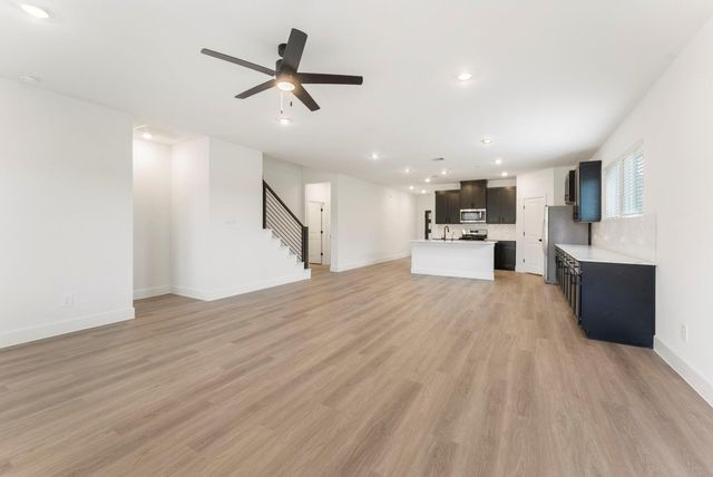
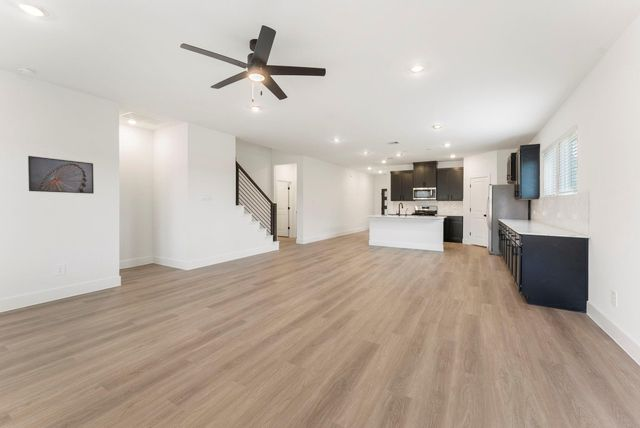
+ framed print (63, 176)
